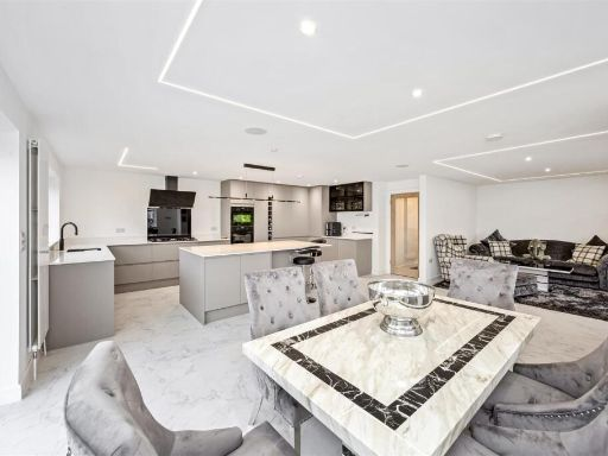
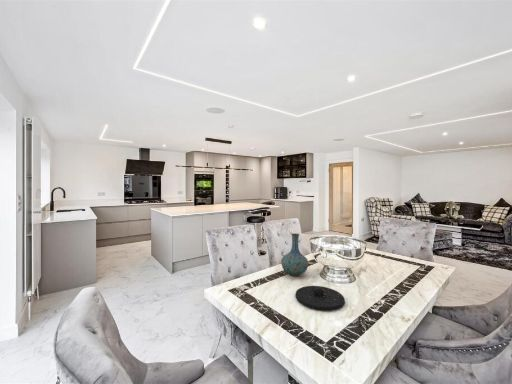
+ plate (319, 293)
+ vase (294, 254)
